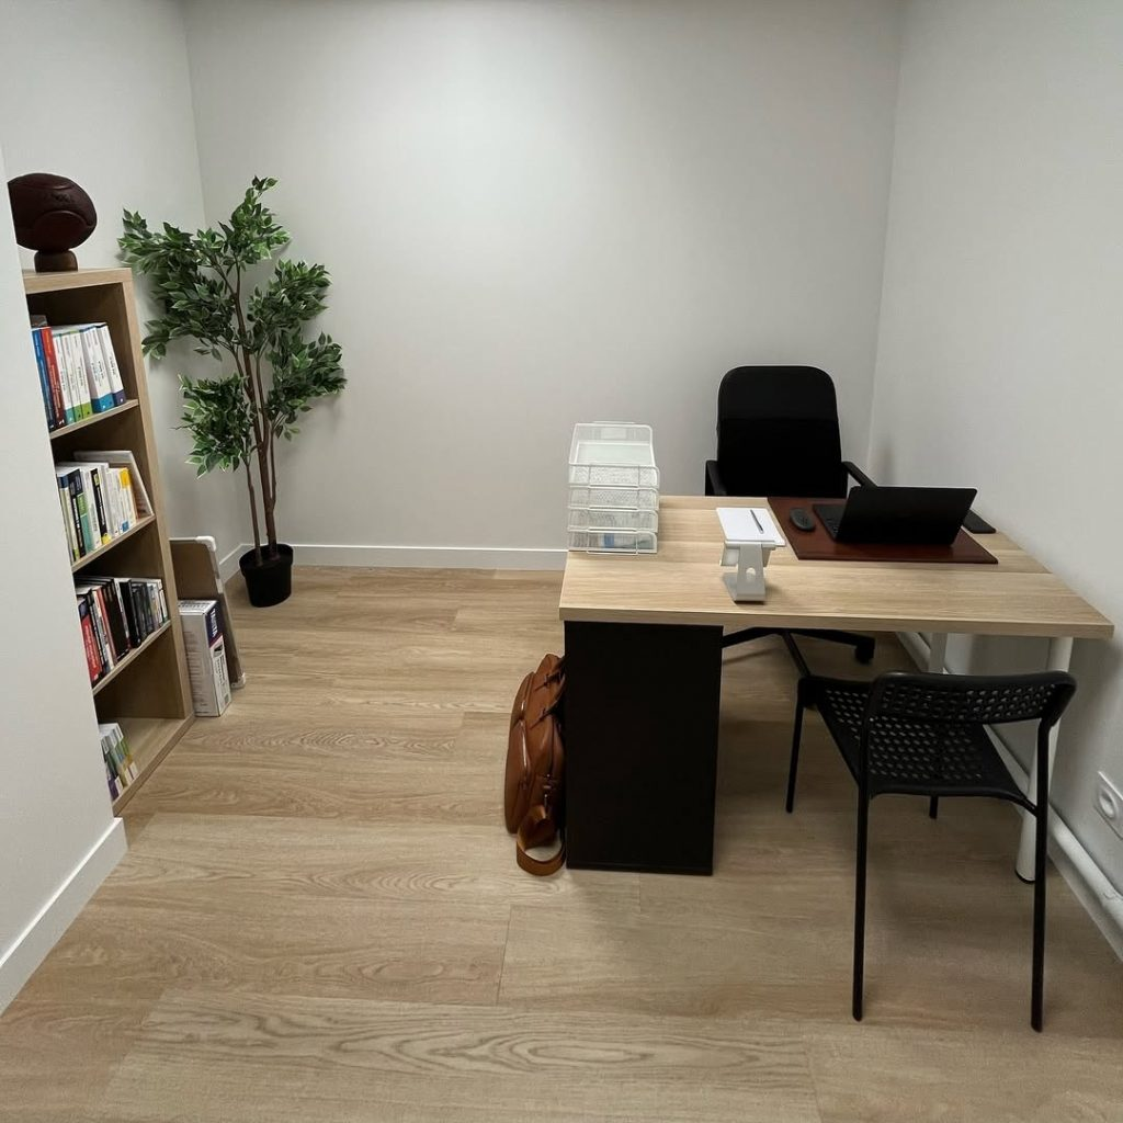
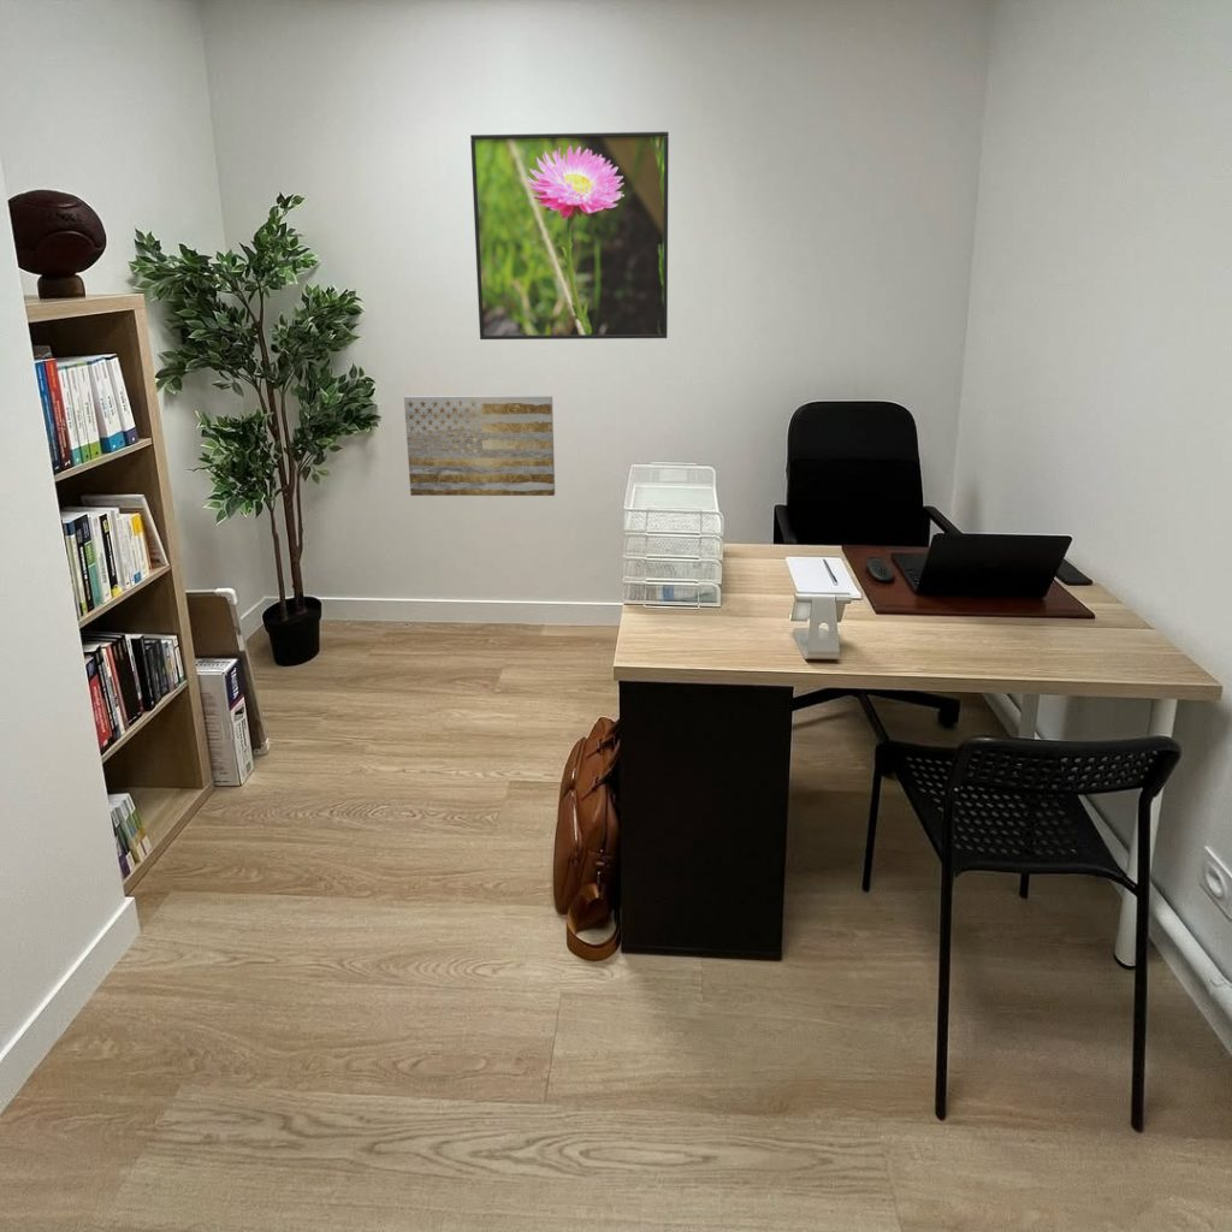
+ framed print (570, 238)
+ wall art (480, 445)
